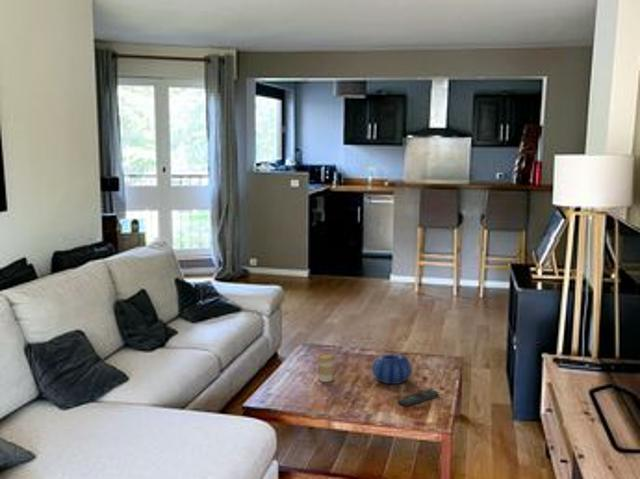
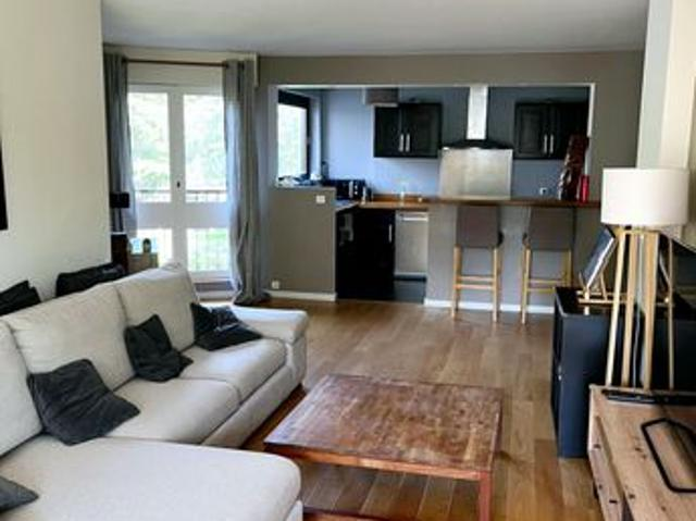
- coffee cup (325, 367)
- remote control (418, 397)
- decorative bowl (391, 367)
